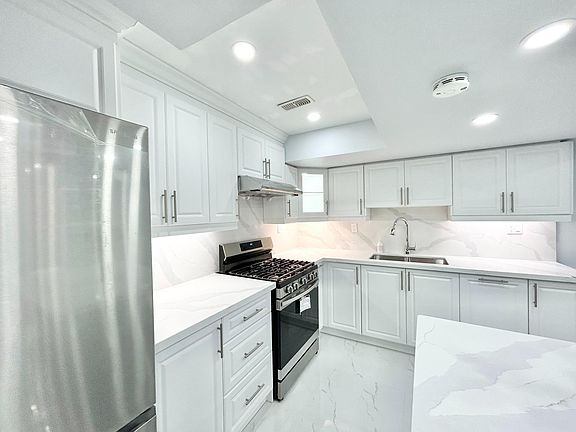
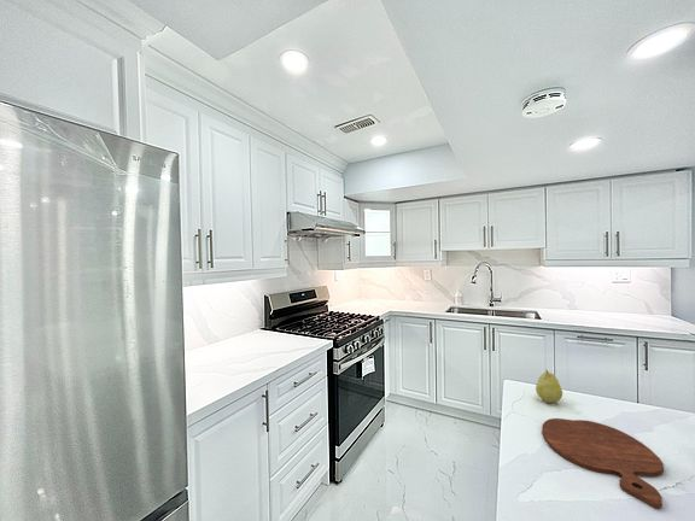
+ cutting board (606, 455)
+ fruit (549, 385)
